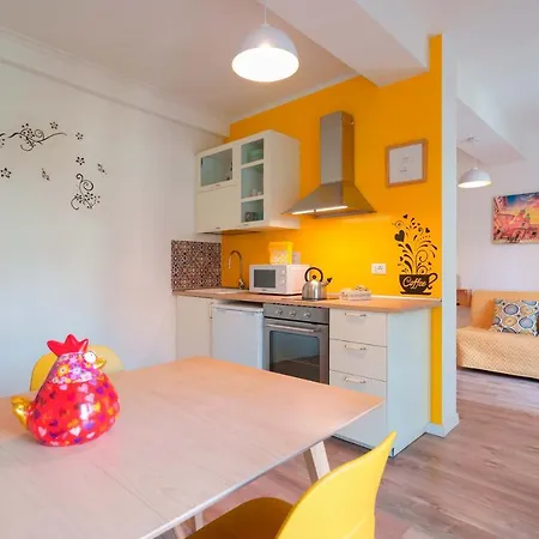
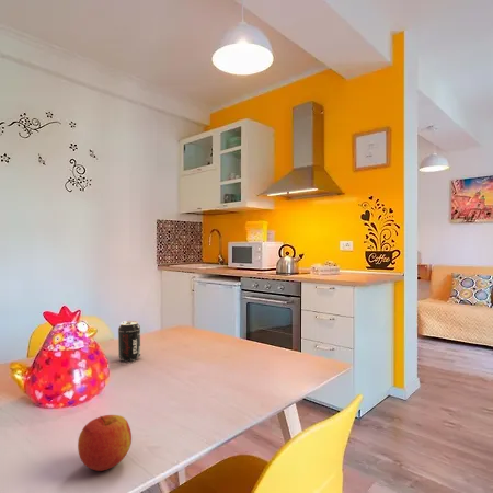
+ beverage can (129, 341)
+ apple (105, 440)
